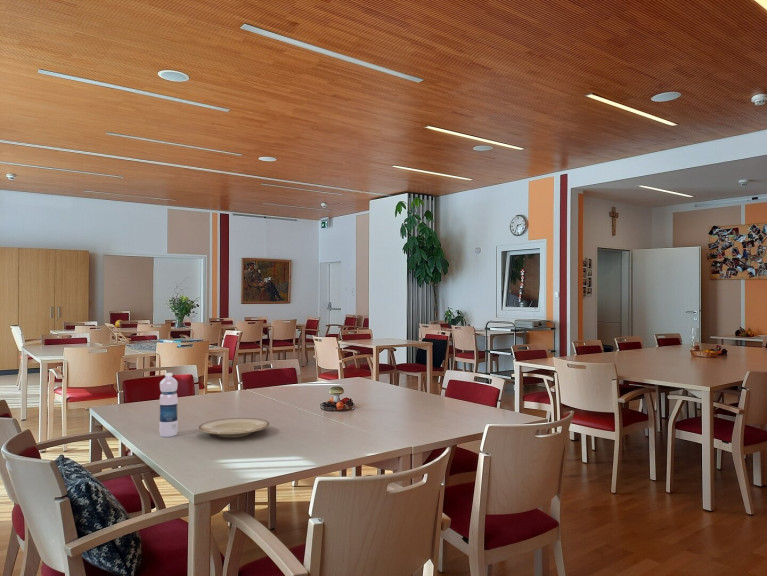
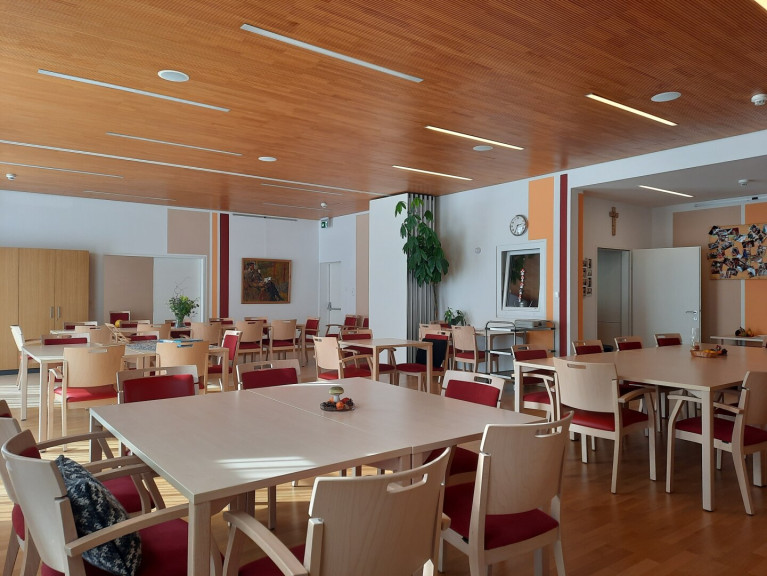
- water bottle (168, 404)
- plate (234, 429)
